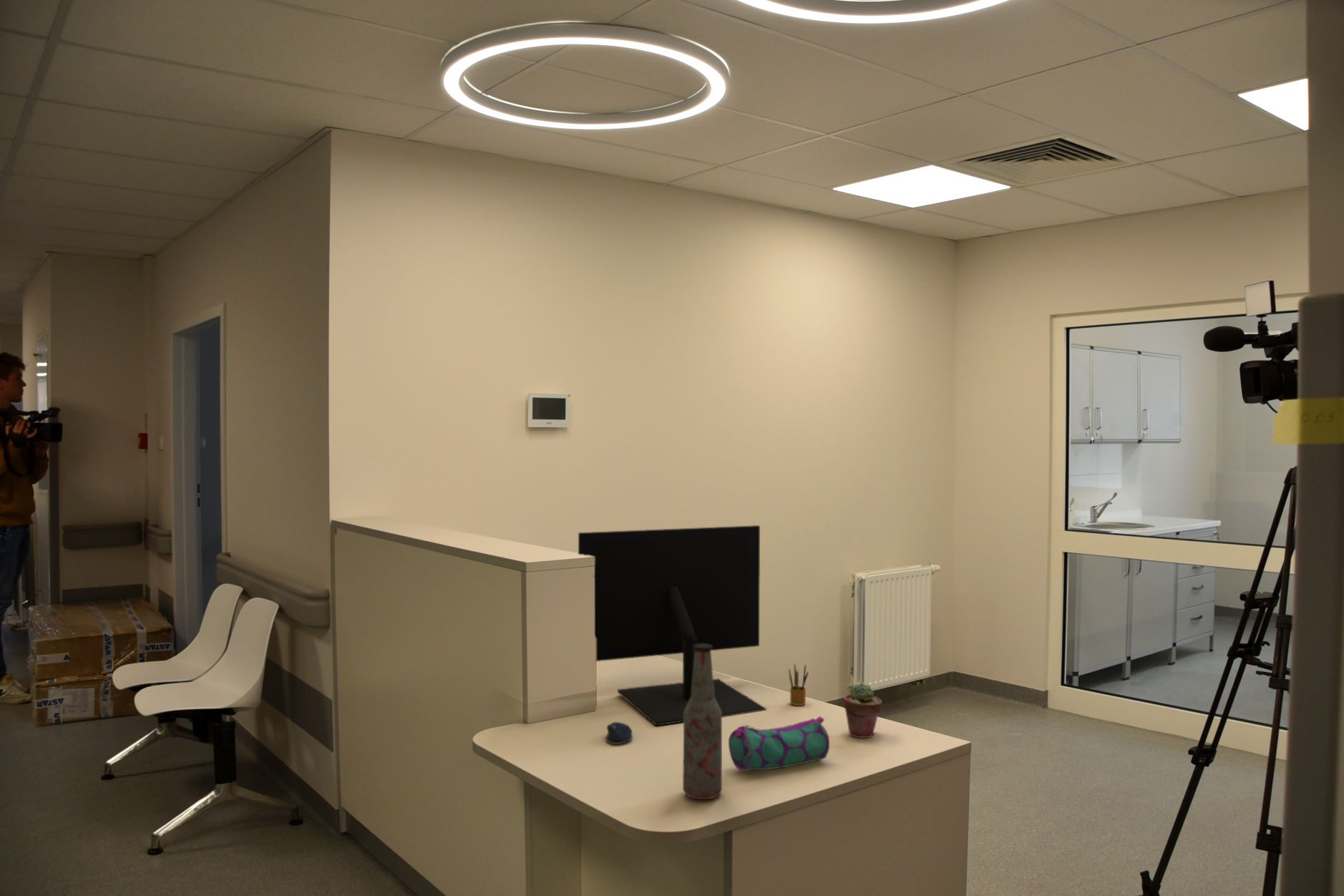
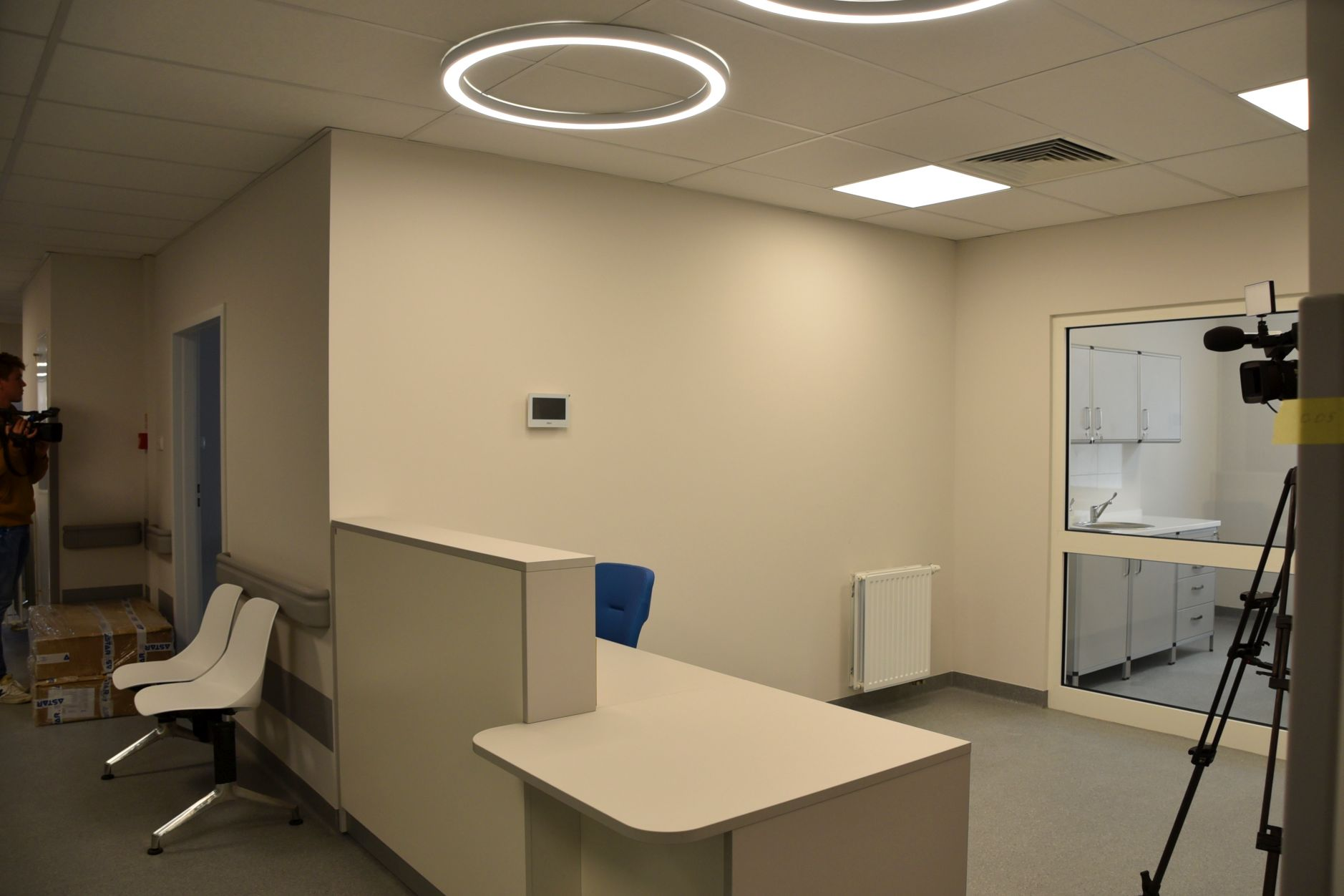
- potted succulent (862, 708)
- bottle (702, 720)
- monitor (692, 618)
- computer mouse (619, 729)
- pencil case (779, 743)
- pencil box (798, 684)
